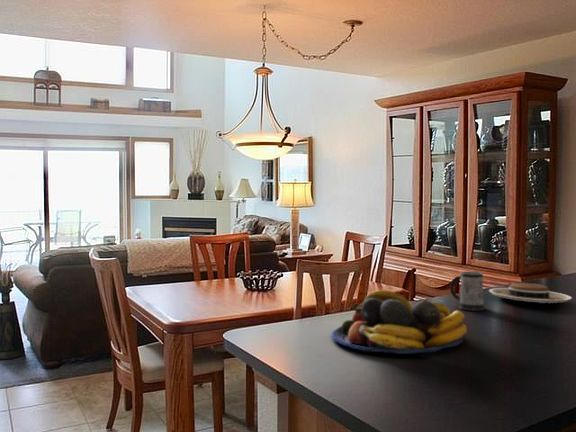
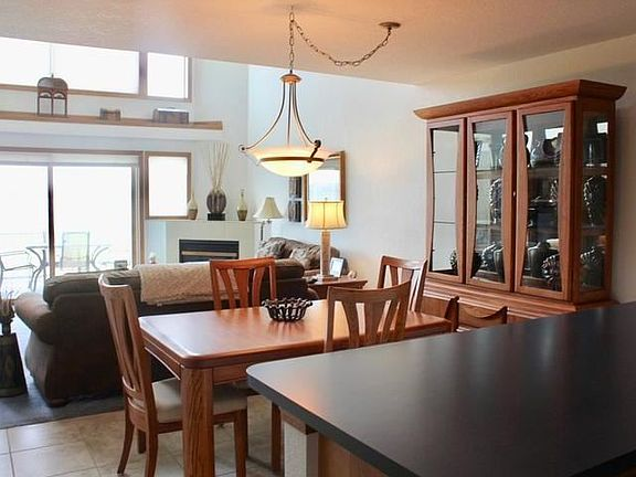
- plate (528, 292)
- fruit bowl (395, 314)
- mug (466, 289)
